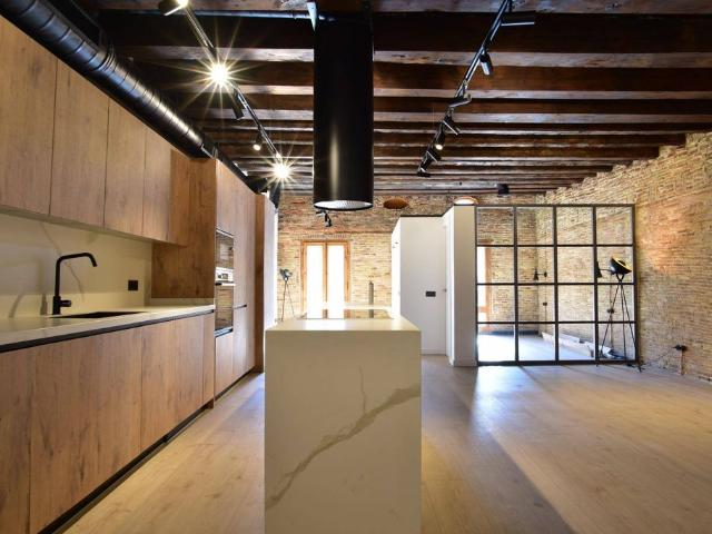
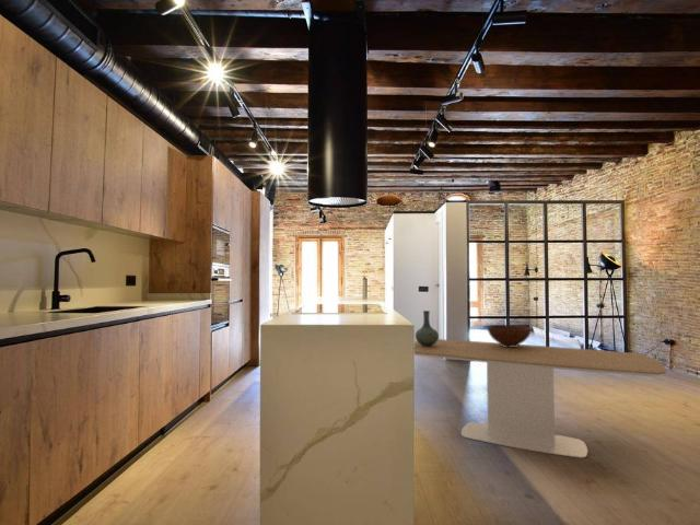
+ vase (427, 328)
+ dining table (520, 395)
+ fruit bowl (509, 336)
